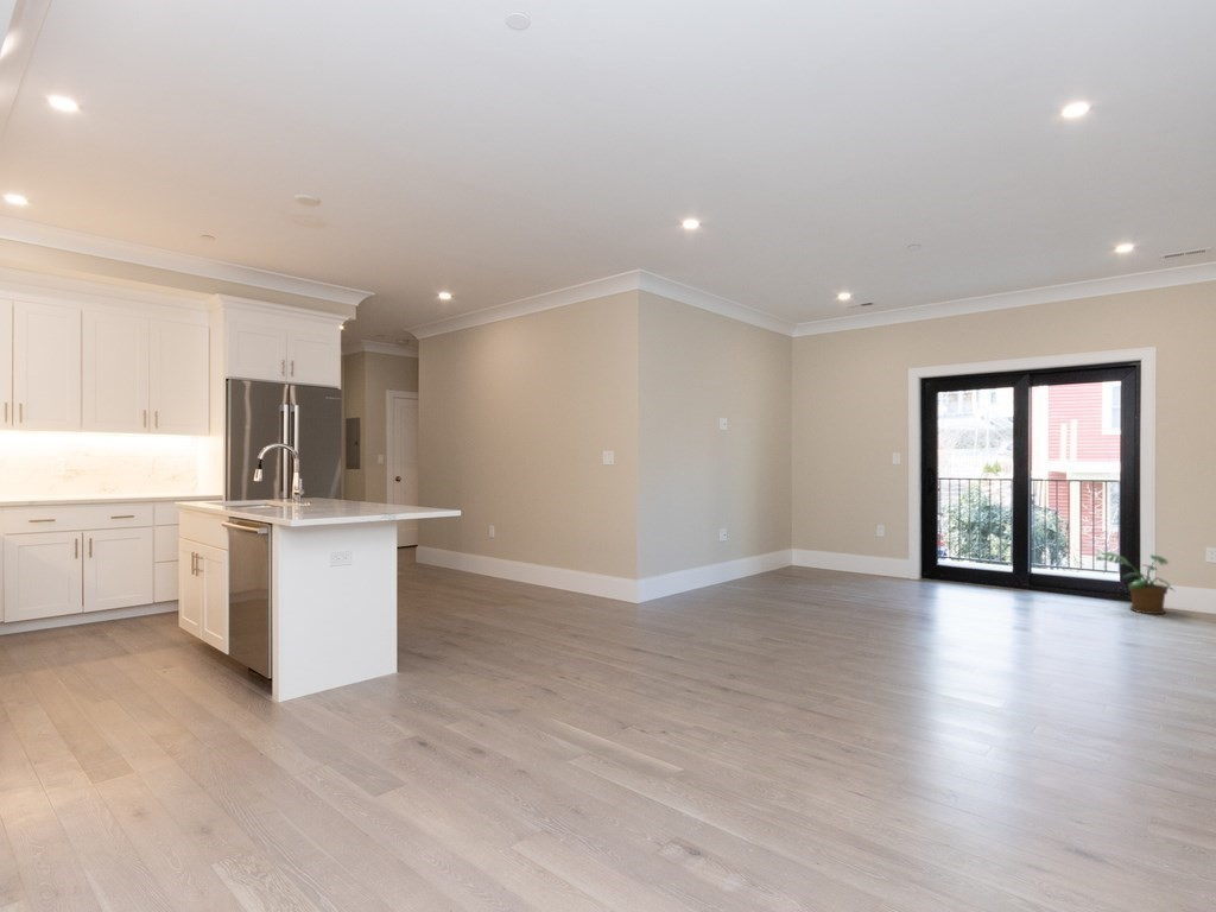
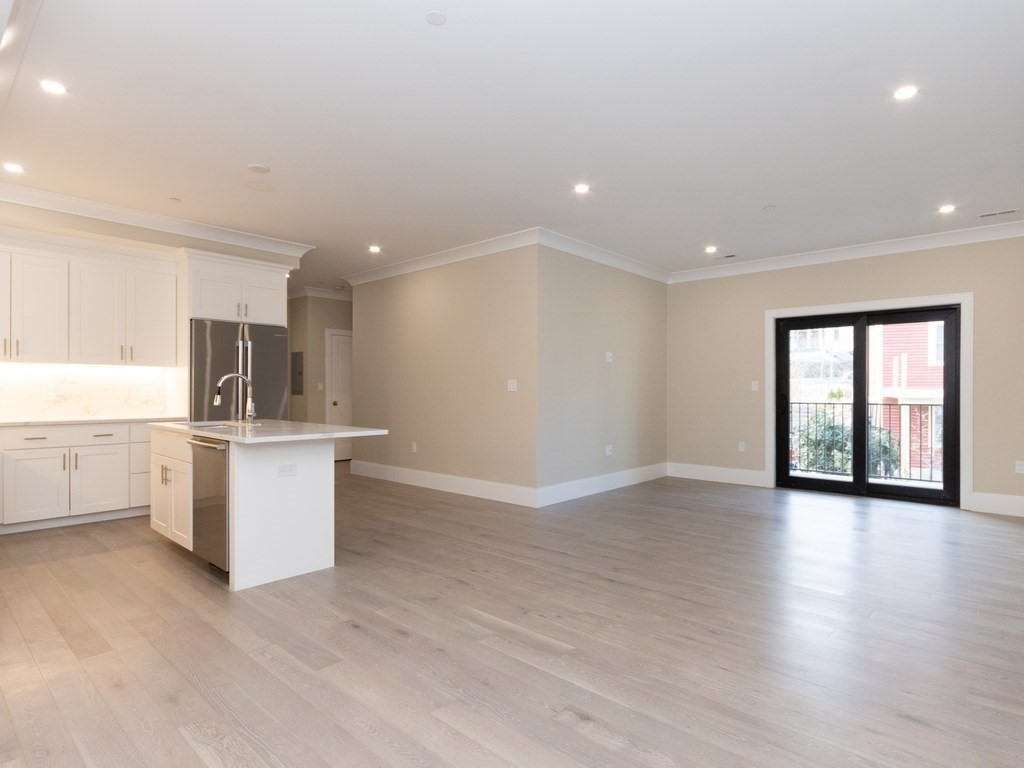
- potted plant (1135, 581)
